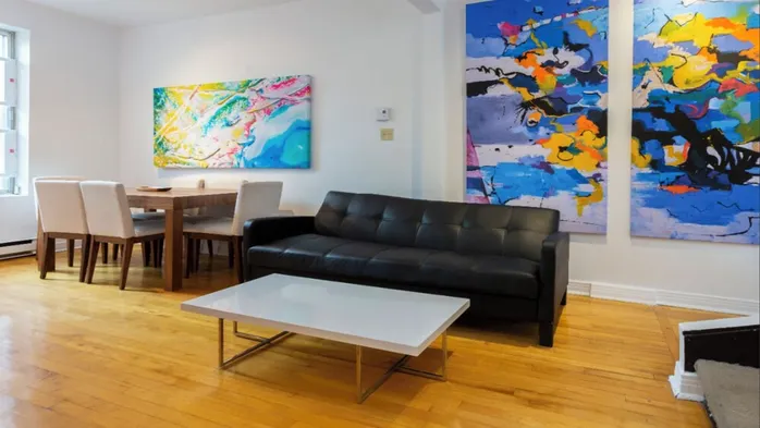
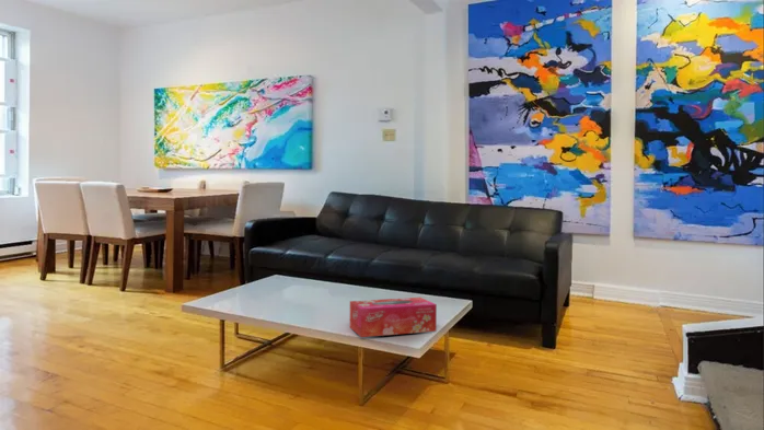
+ tissue box (392, 315)
